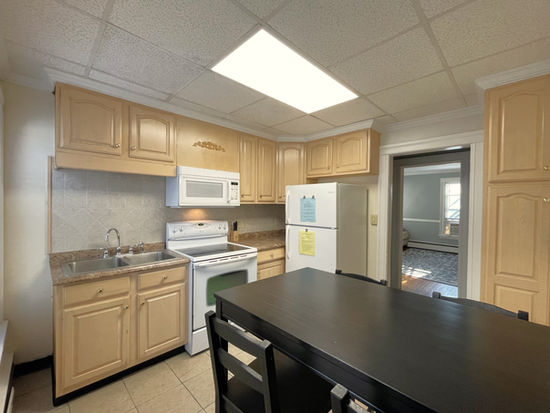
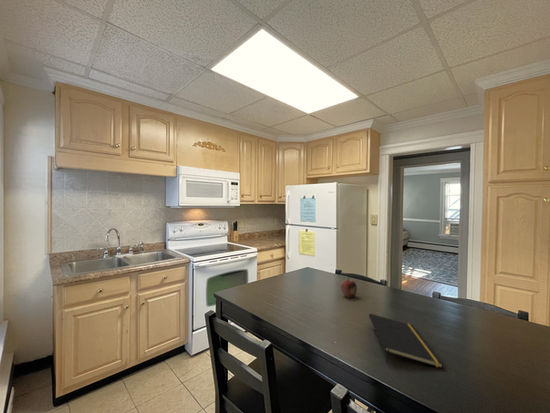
+ notepad (400, 336)
+ fruit (348, 287)
